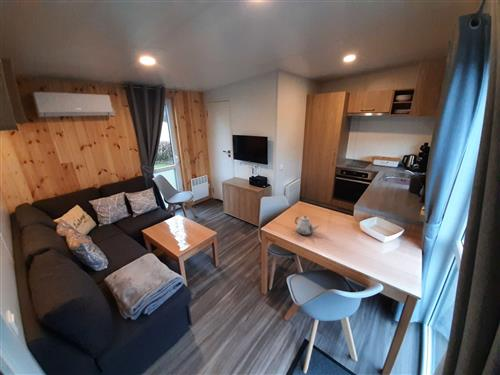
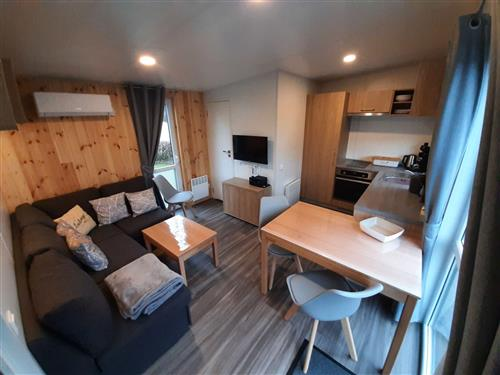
- teapot (306, 224)
